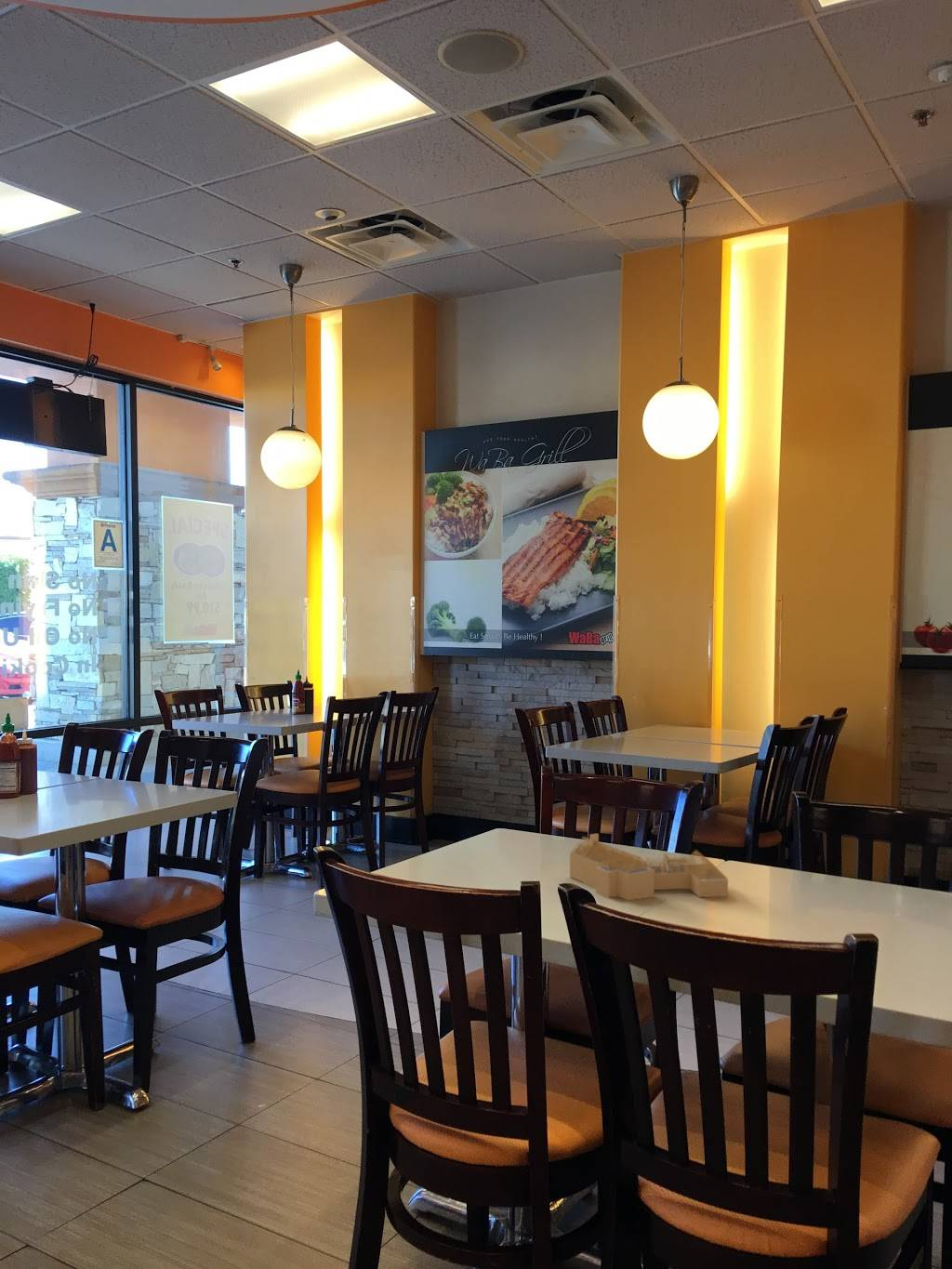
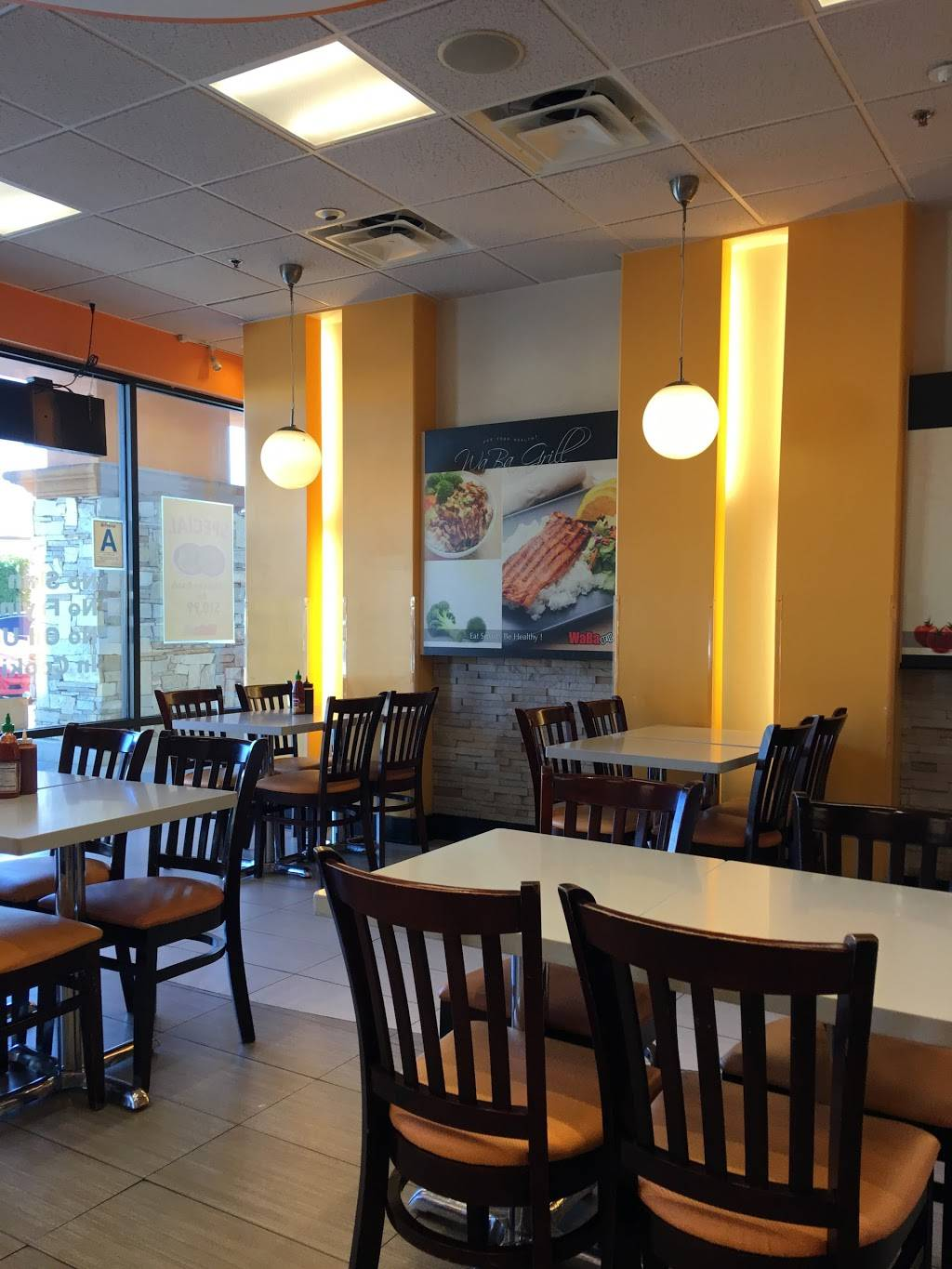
- house frame (651, 862)
